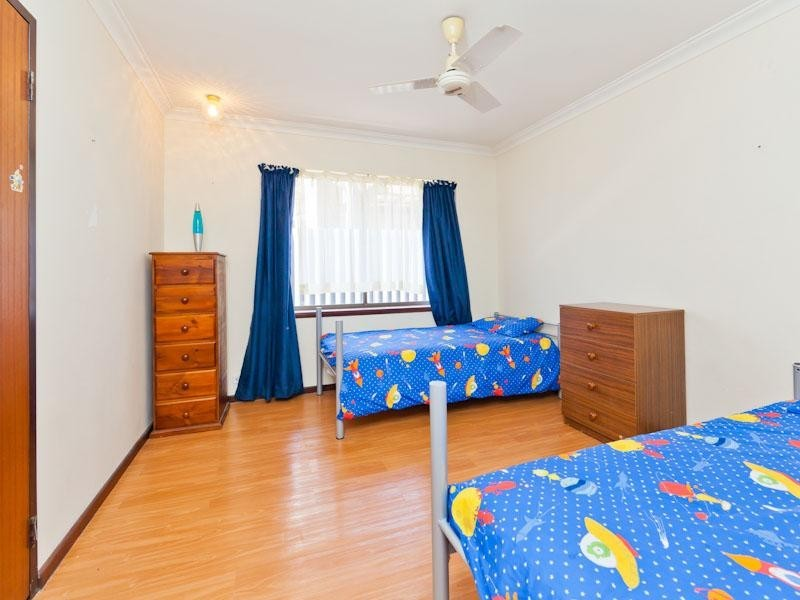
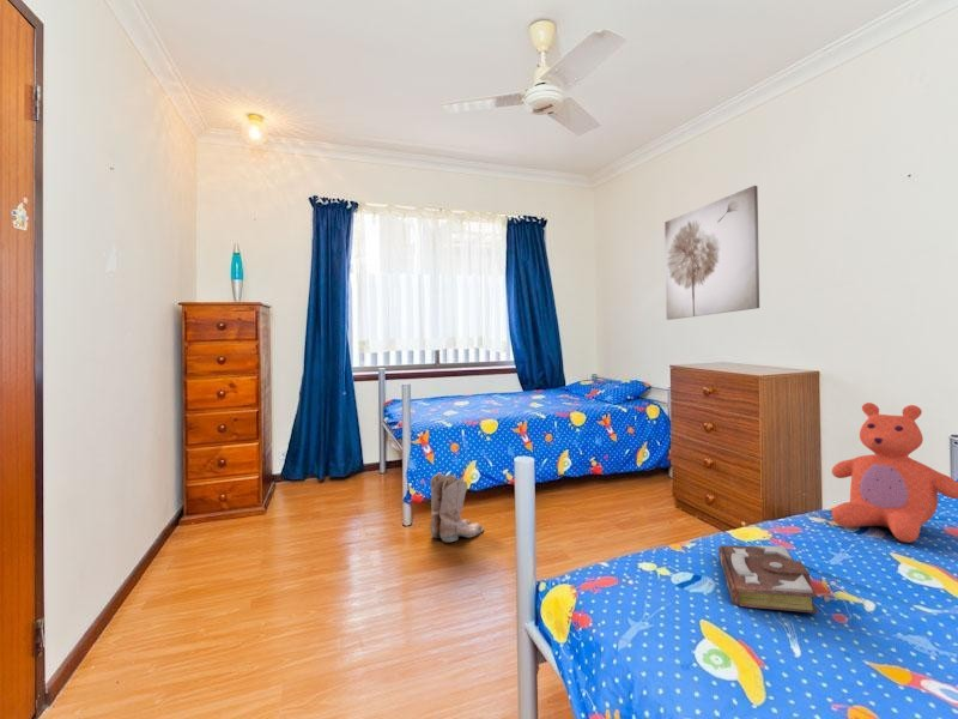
+ boots (456, 502)
+ book (764, 573)
+ wall art (707, 260)
+ teddy bear (884, 466)
